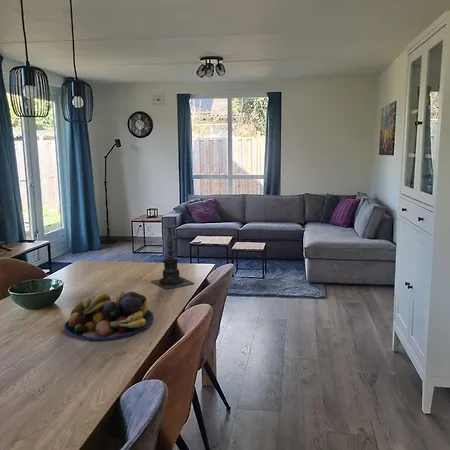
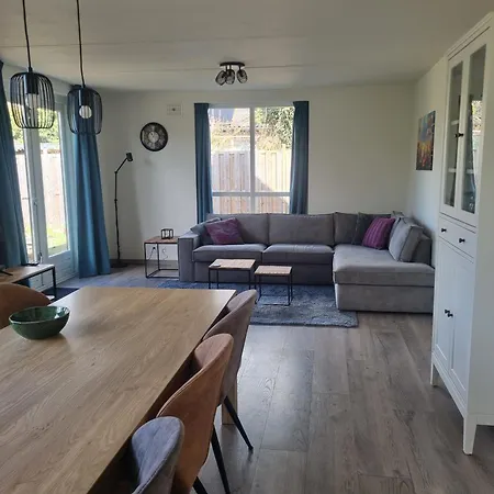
- candle holder (171, 249)
- fruit bowl (108, 307)
